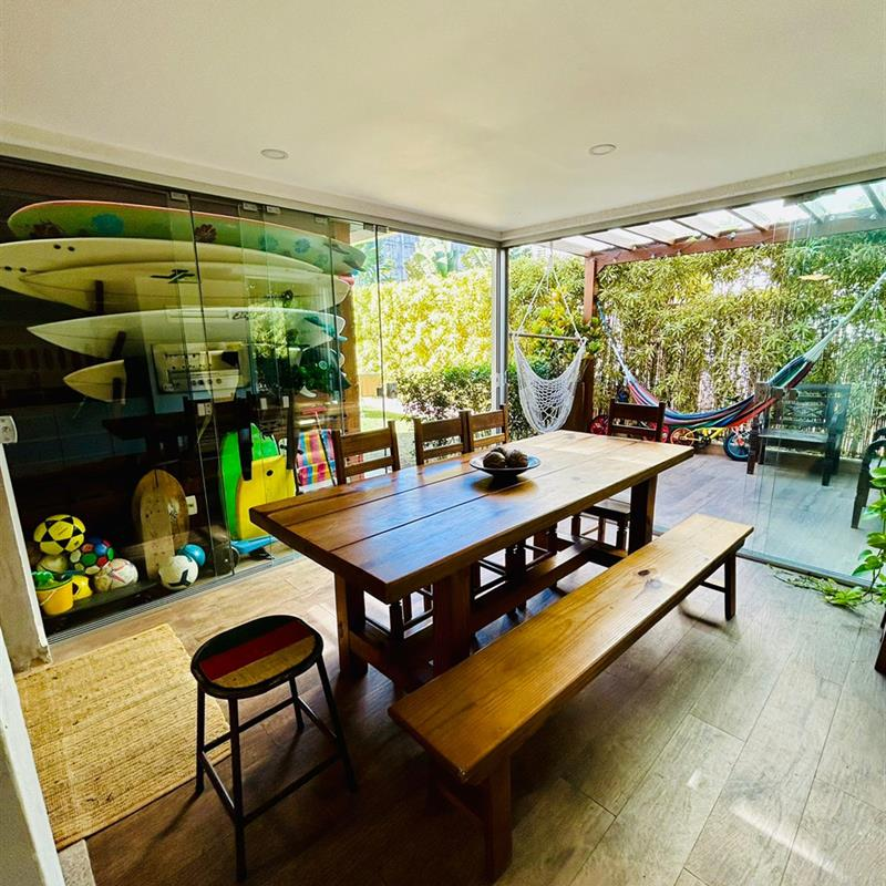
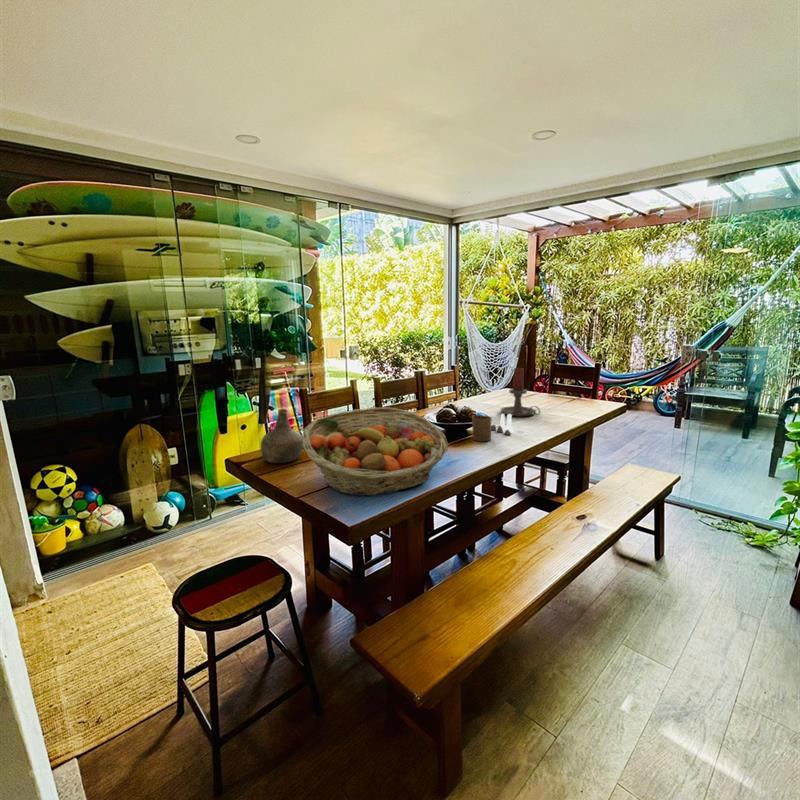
+ candle holder (522, 391)
+ fruit basket (376, 448)
+ cup (481, 427)
+ salt and pepper shaker set (503, 422)
+ bottle (281, 434)
